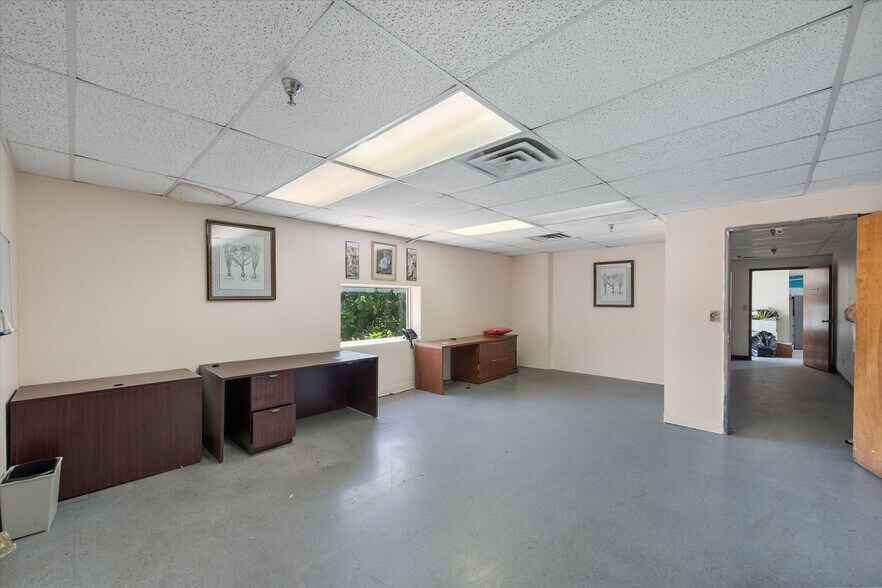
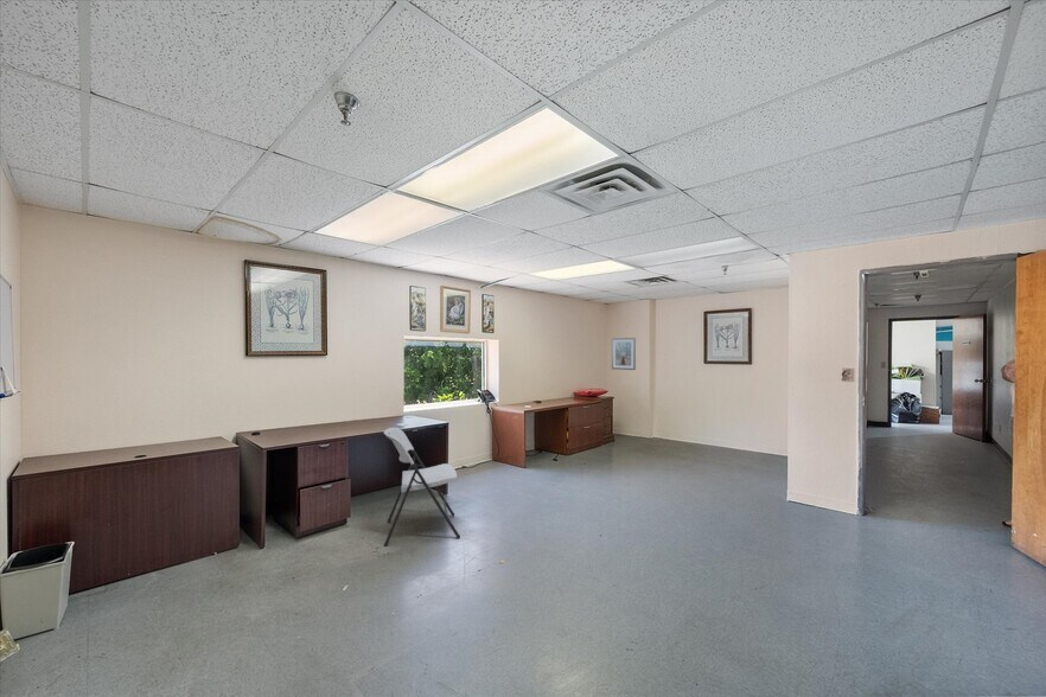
+ chair (421, 479)
+ picture frame (623, 353)
